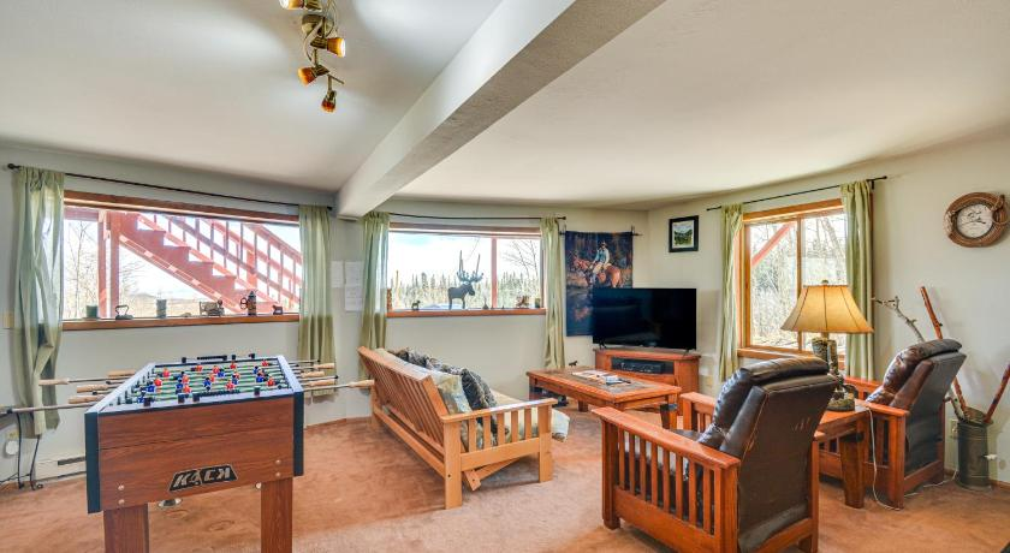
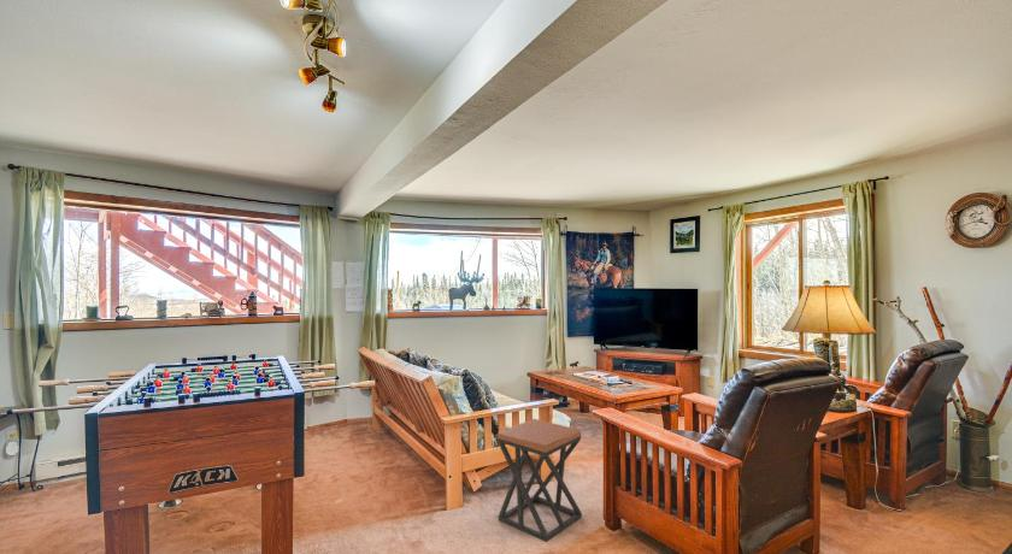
+ stool (539, 475)
